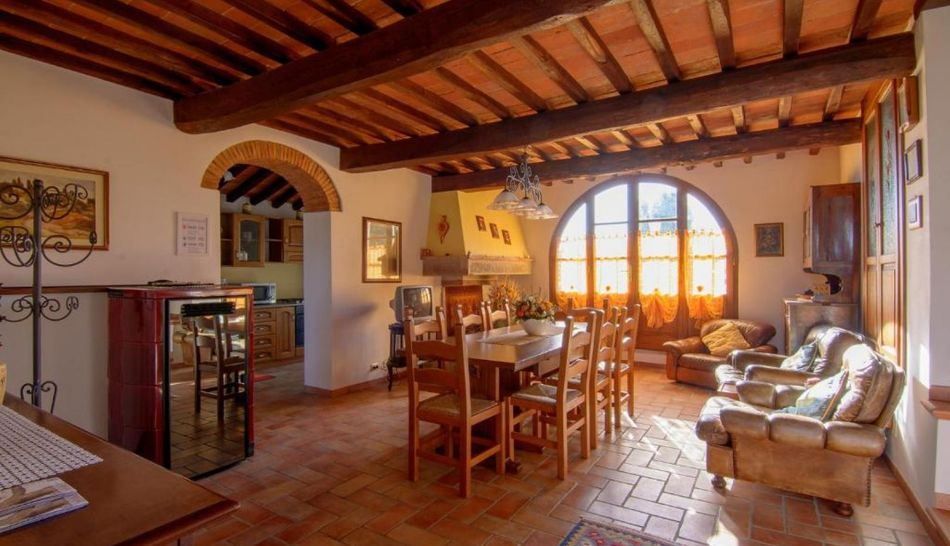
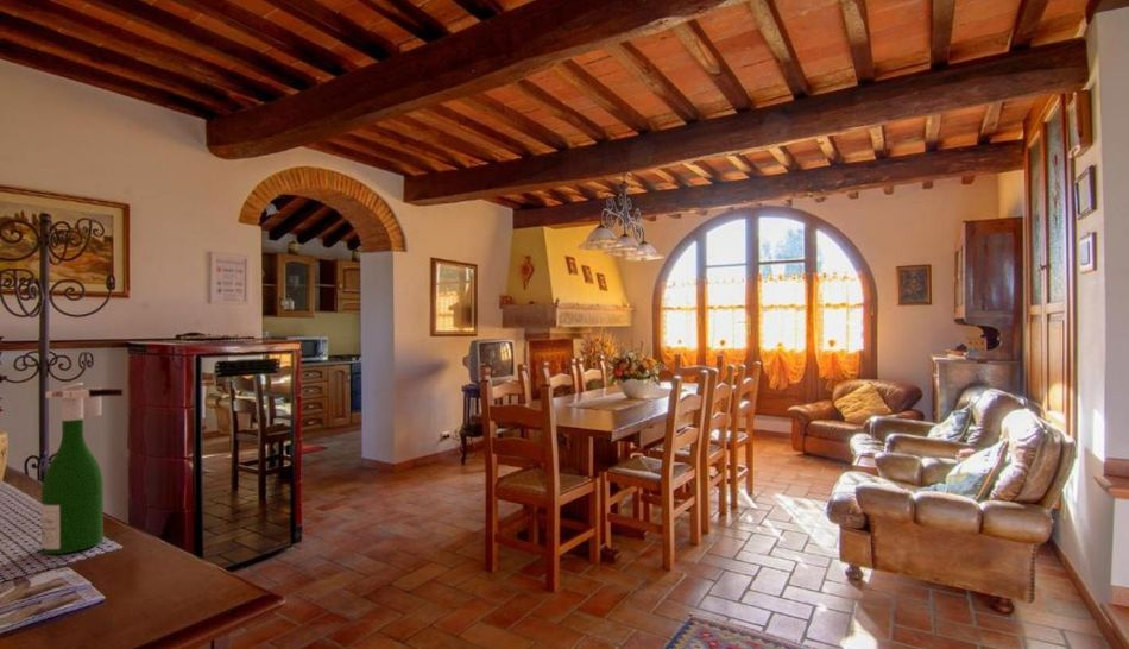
+ wine bottle (80, 465)
